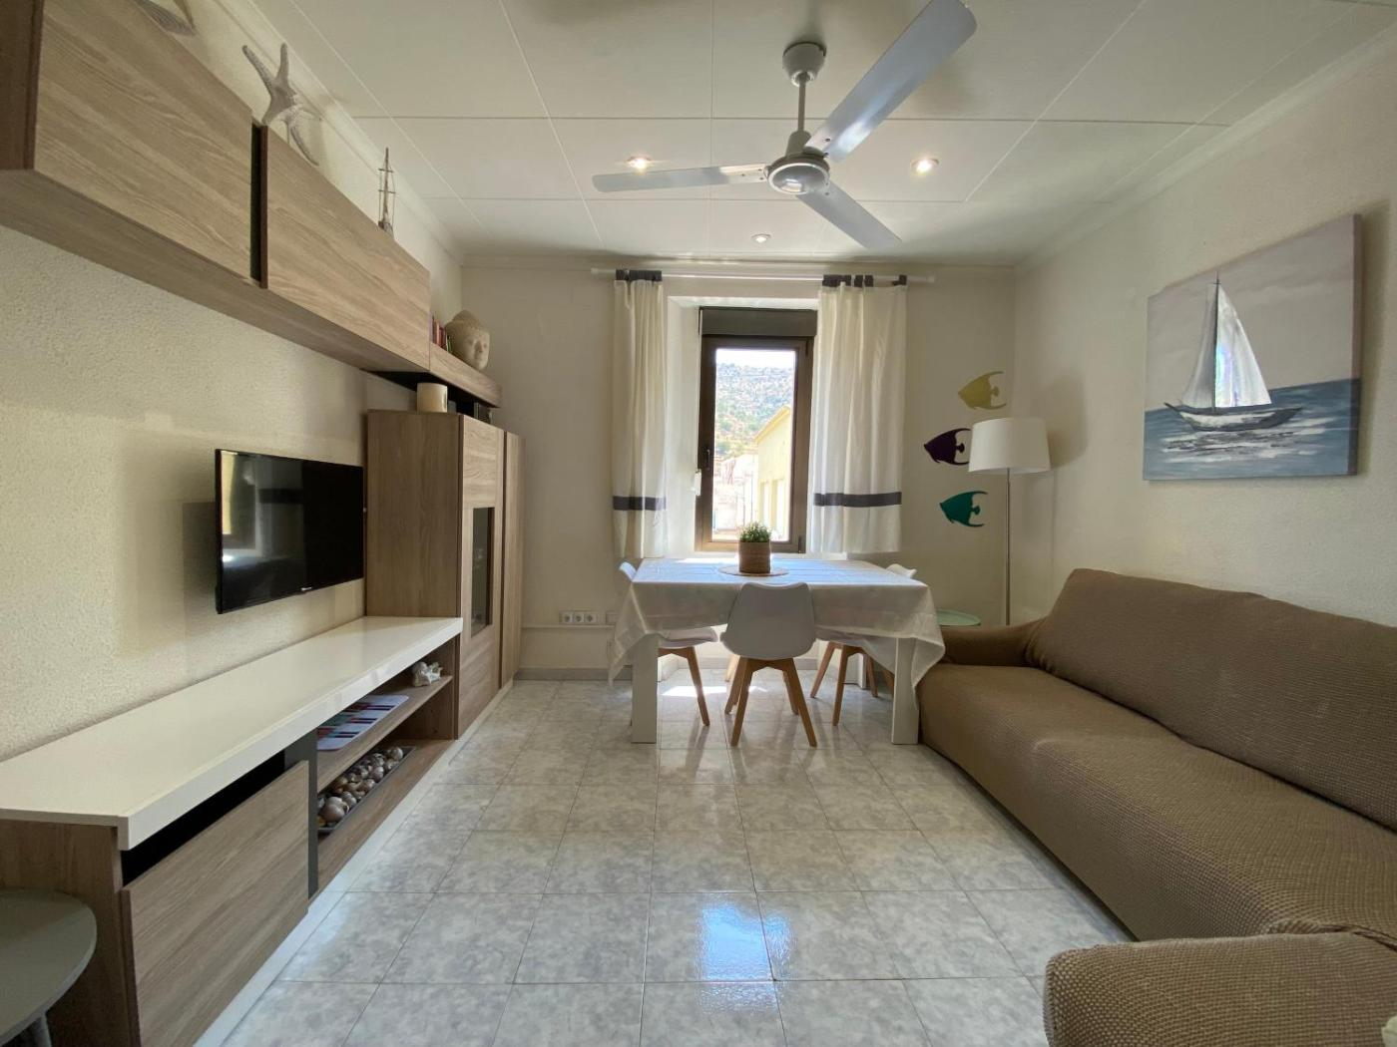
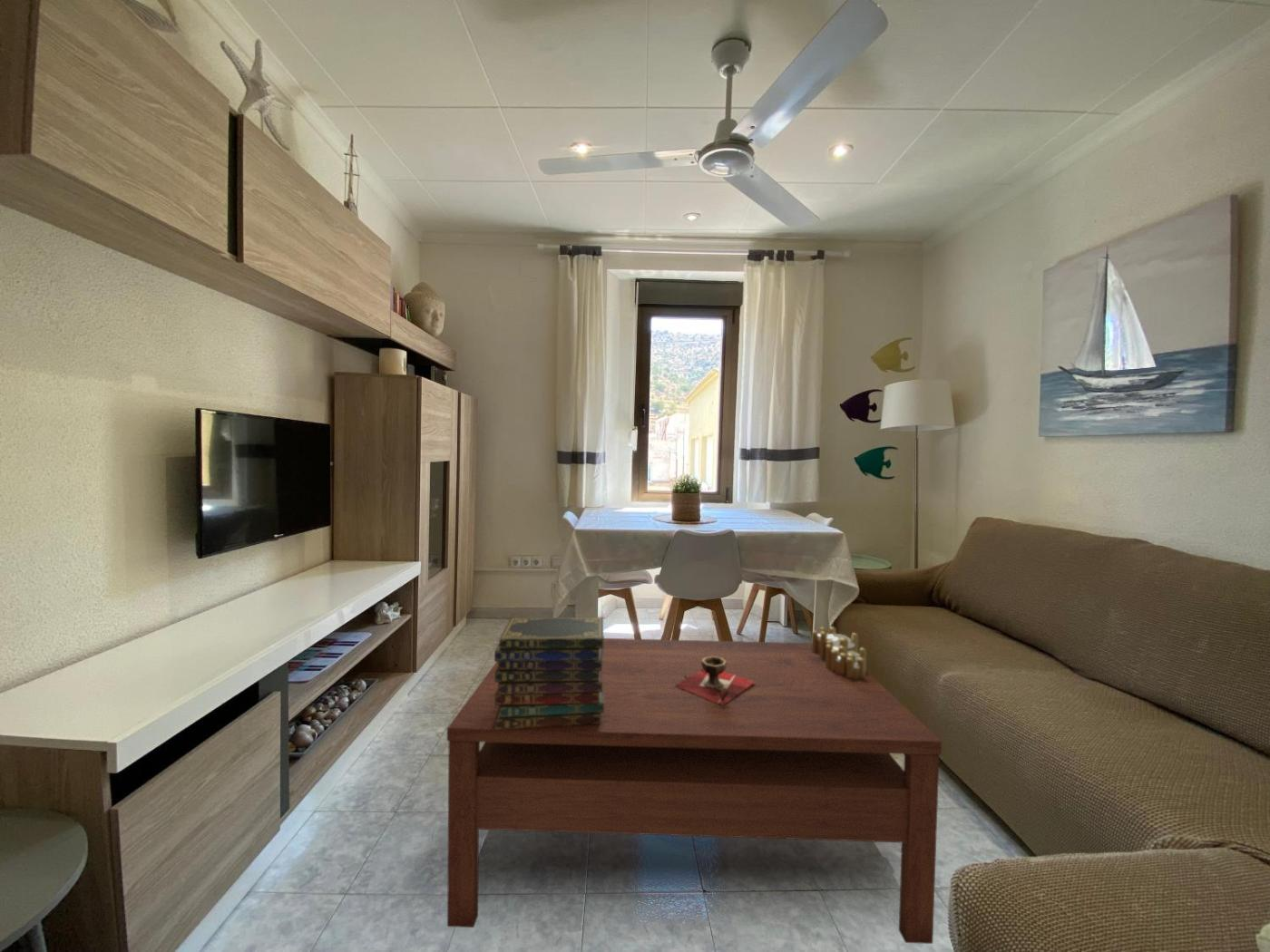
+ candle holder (838, 646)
+ coffee table (680, 757)
+ book stack (552, 667)
+ decorative bowl (716, 672)
